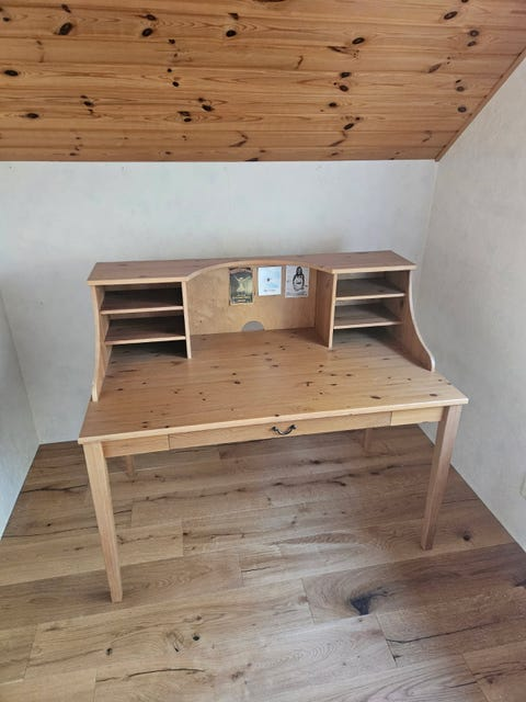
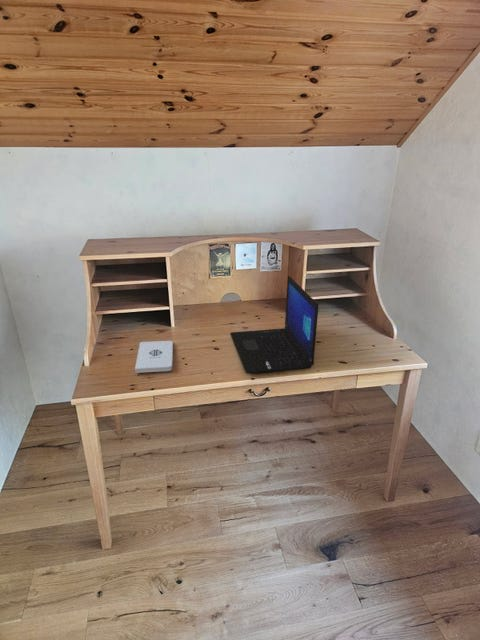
+ laptop (269, 329)
+ notepad (155, 355)
